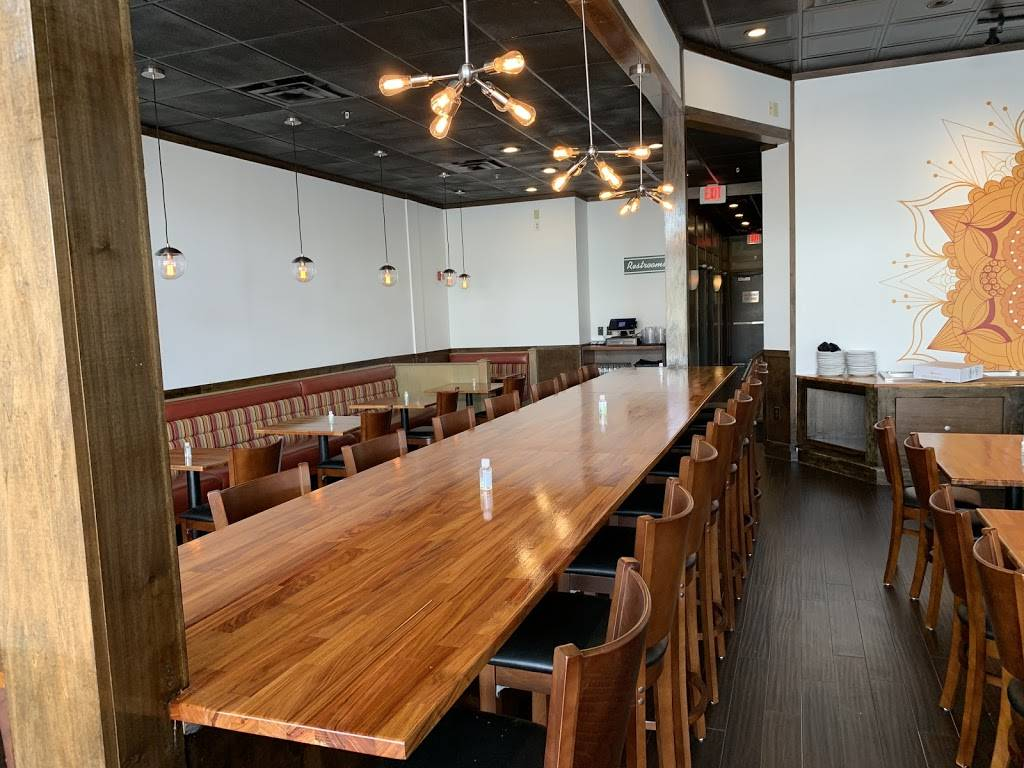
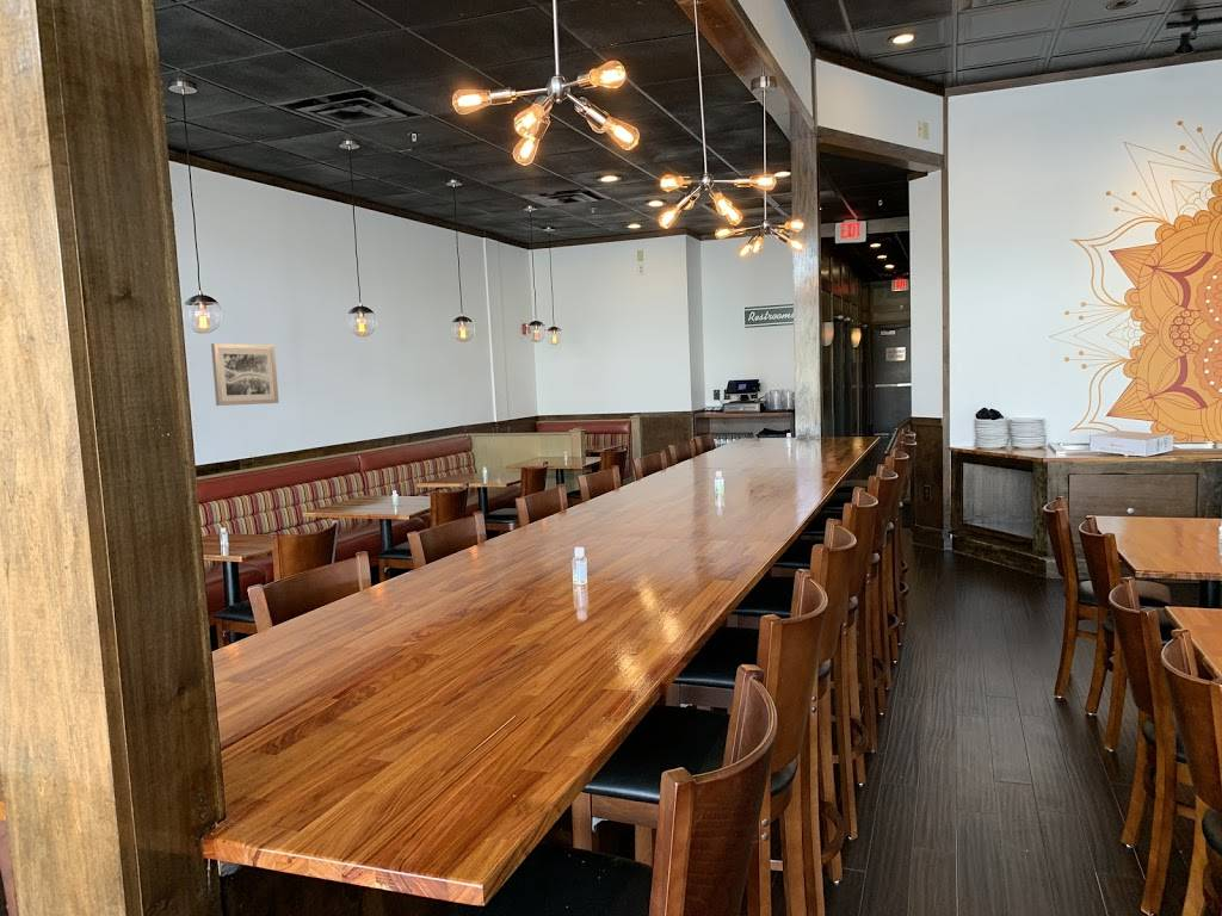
+ wall art (246, 375)
